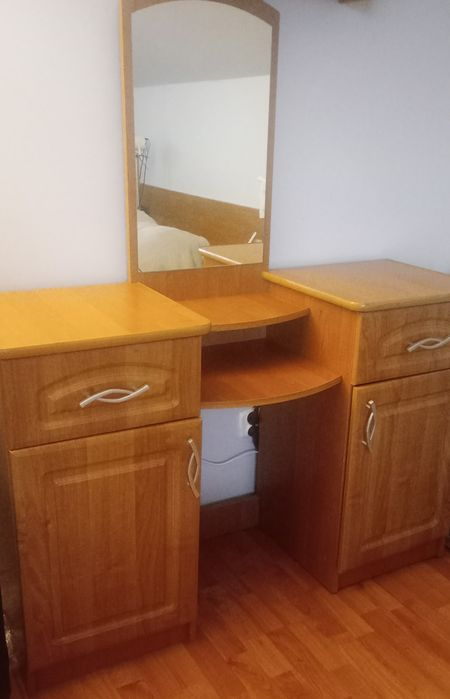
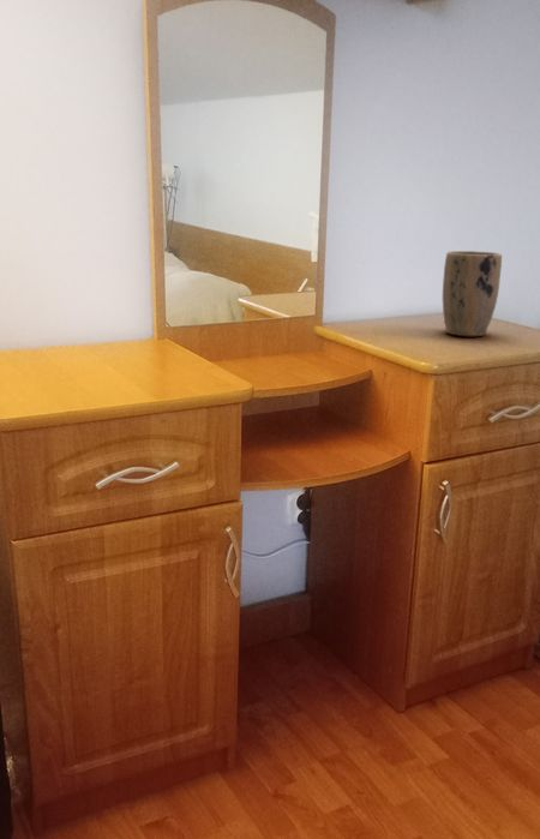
+ plant pot (469, 293)
